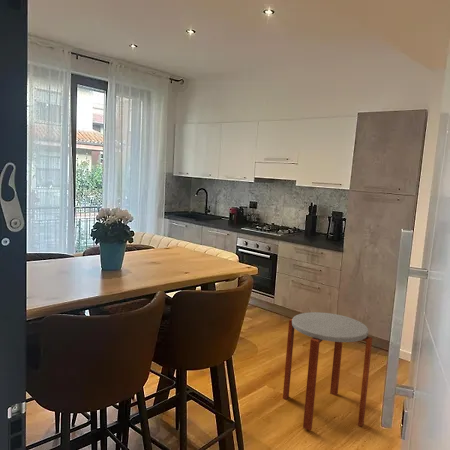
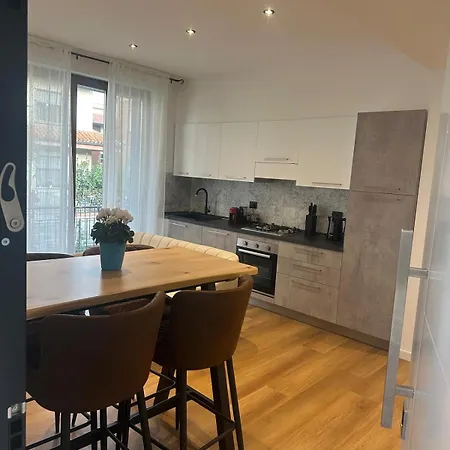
- side table (332, 368)
